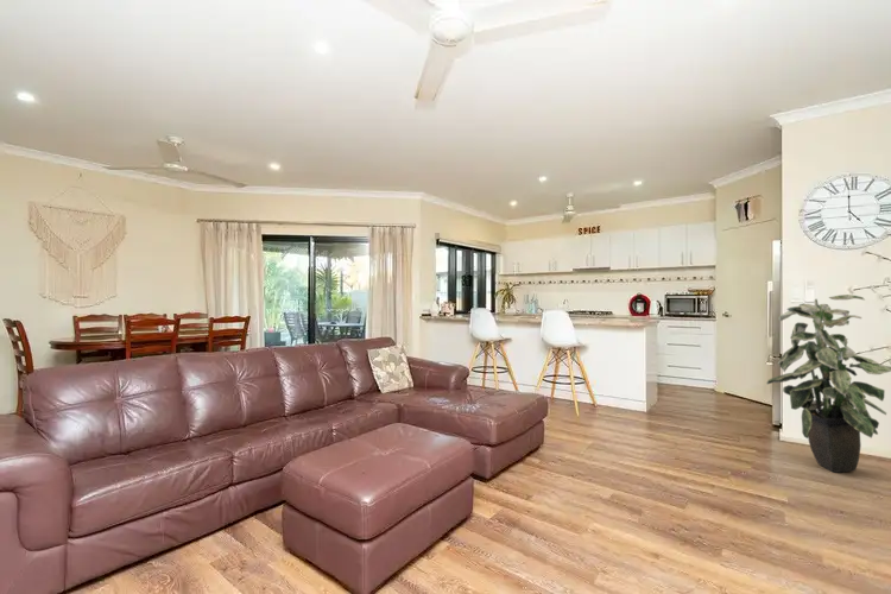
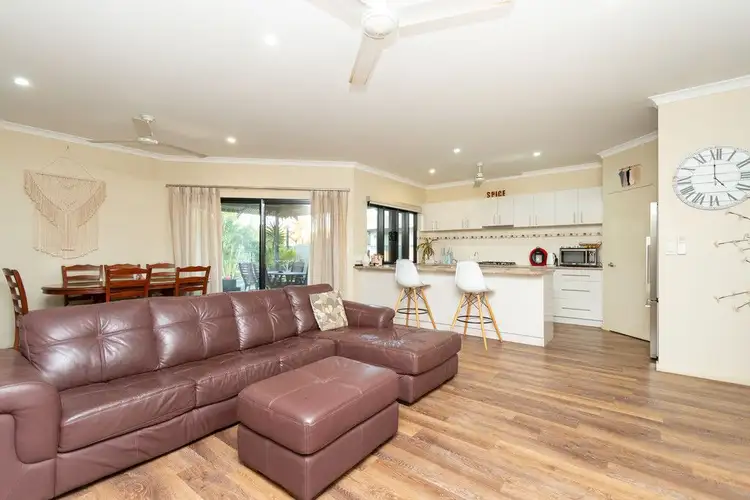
- indoor plant (832, 381)
